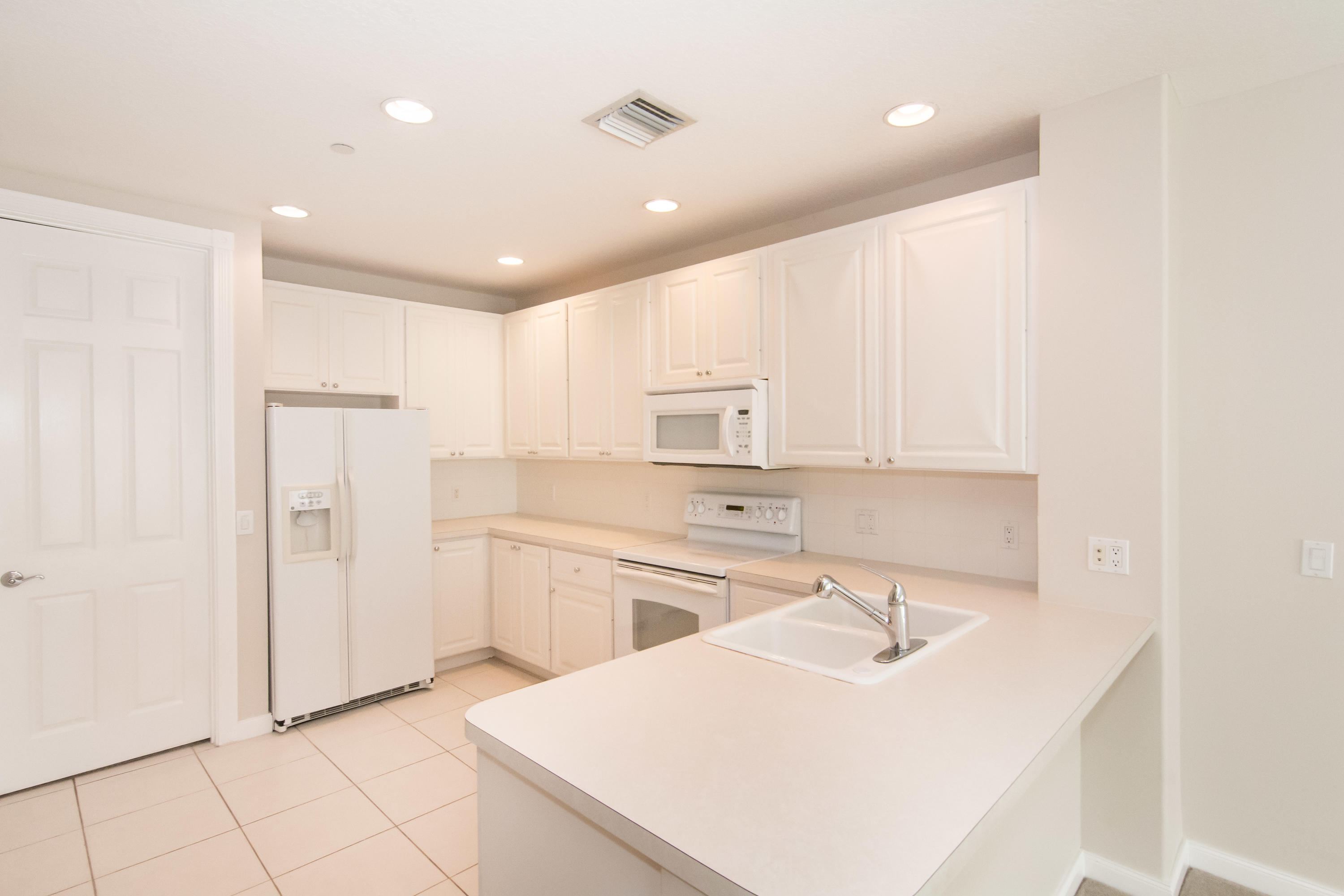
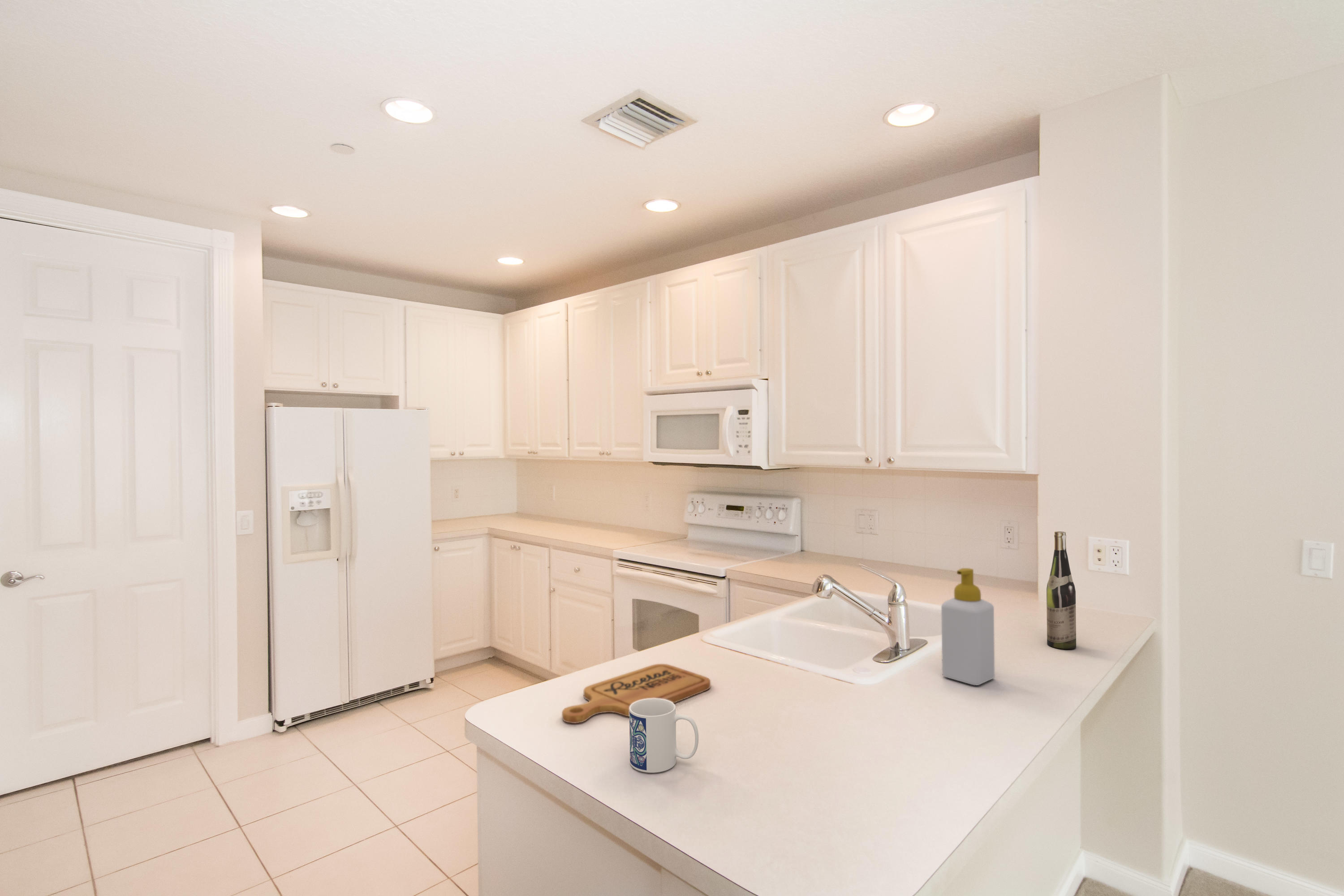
+ mug (664, 734)
+ soap bottle (968, 623)
+ cutting board (631, 694)
+ wine bottle (1061, 589)
